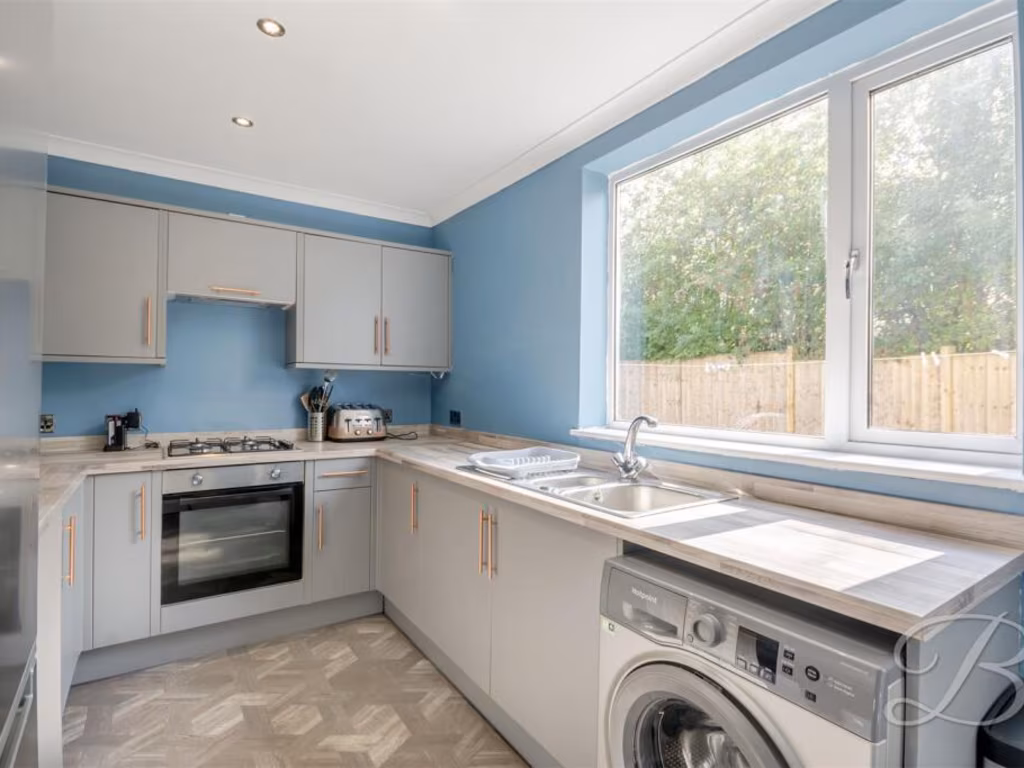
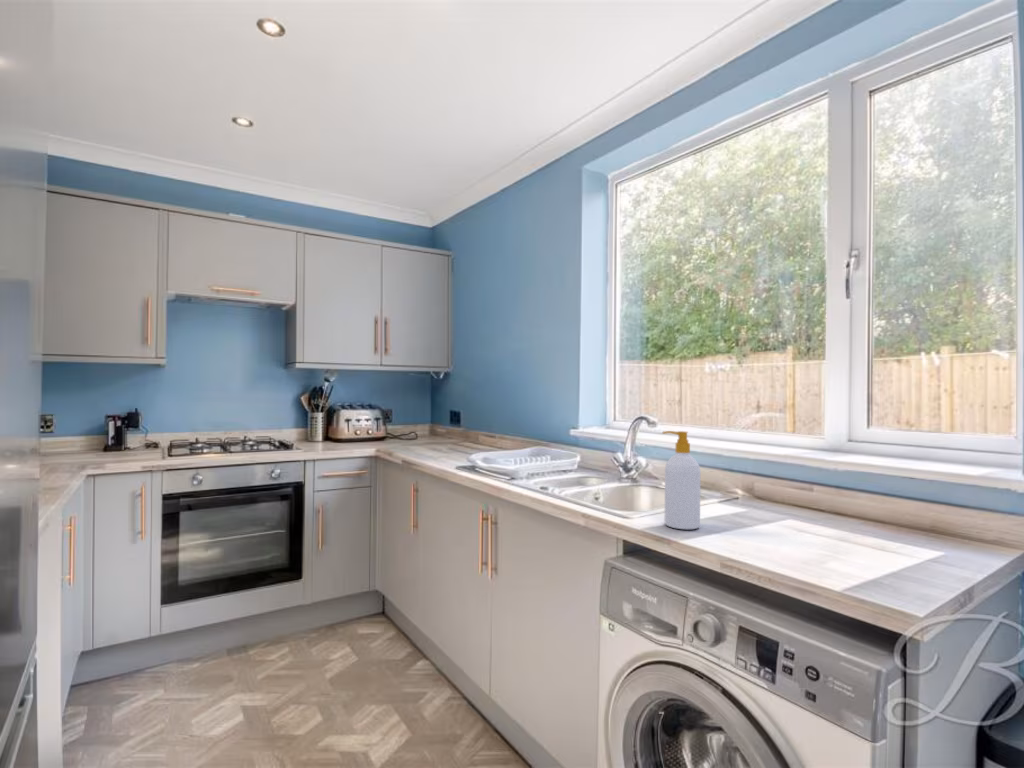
+ soap bottle (680, 478)
